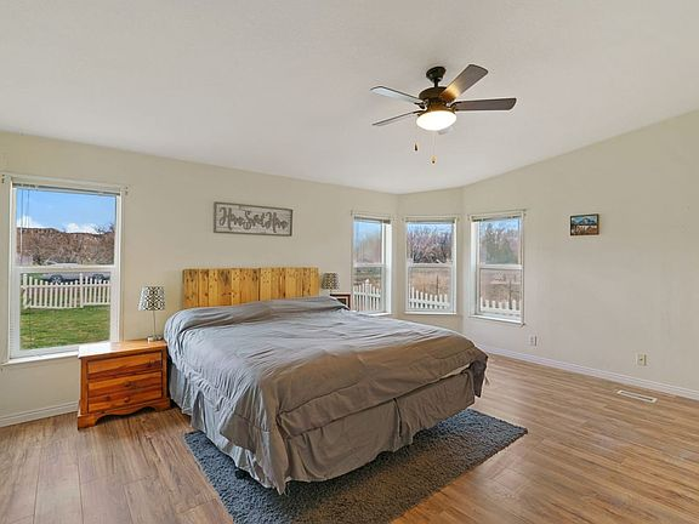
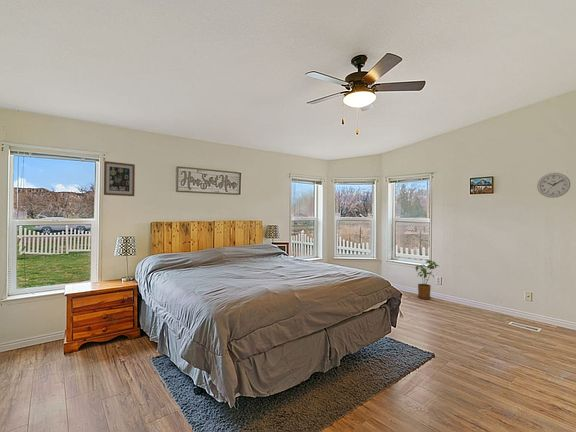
+ house plant (424, 279)
+ wall clock (553, 185)
+ wall art (119, 179)
